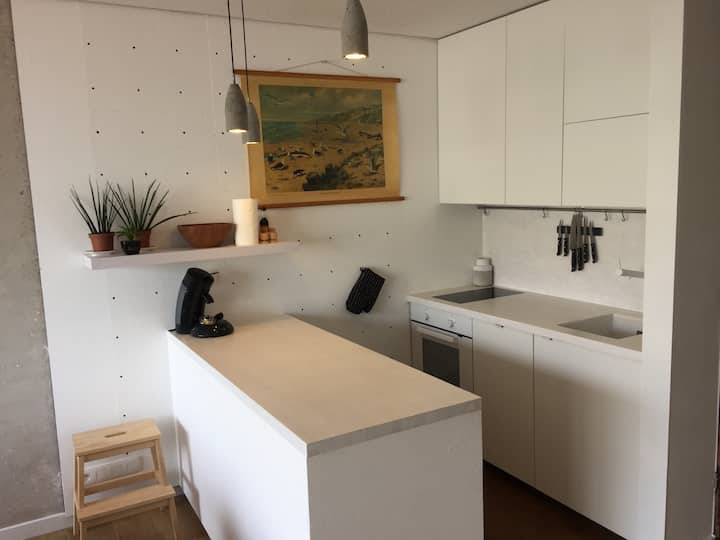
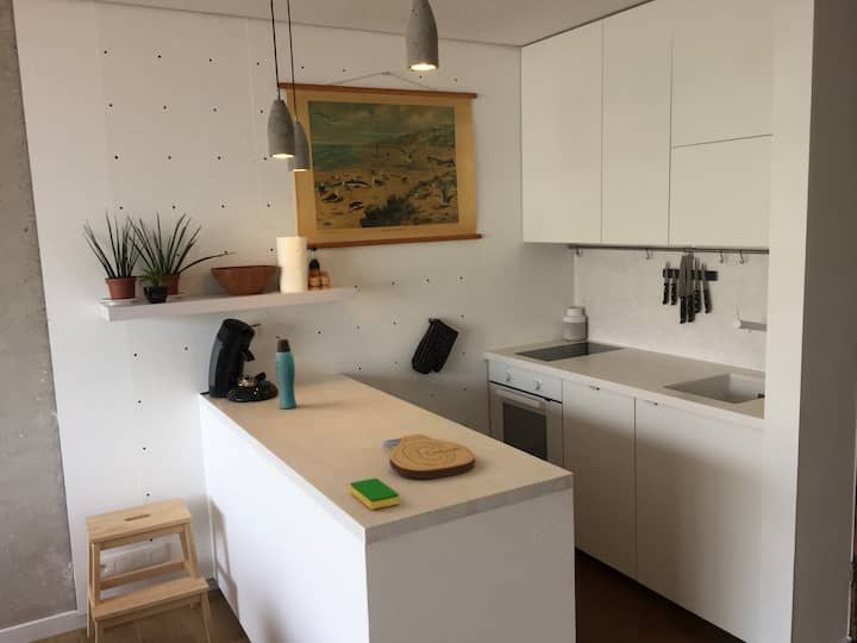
+ key chain (420, 449)
+ bottle (284, 373)
+ dish sponge (374, 493)
